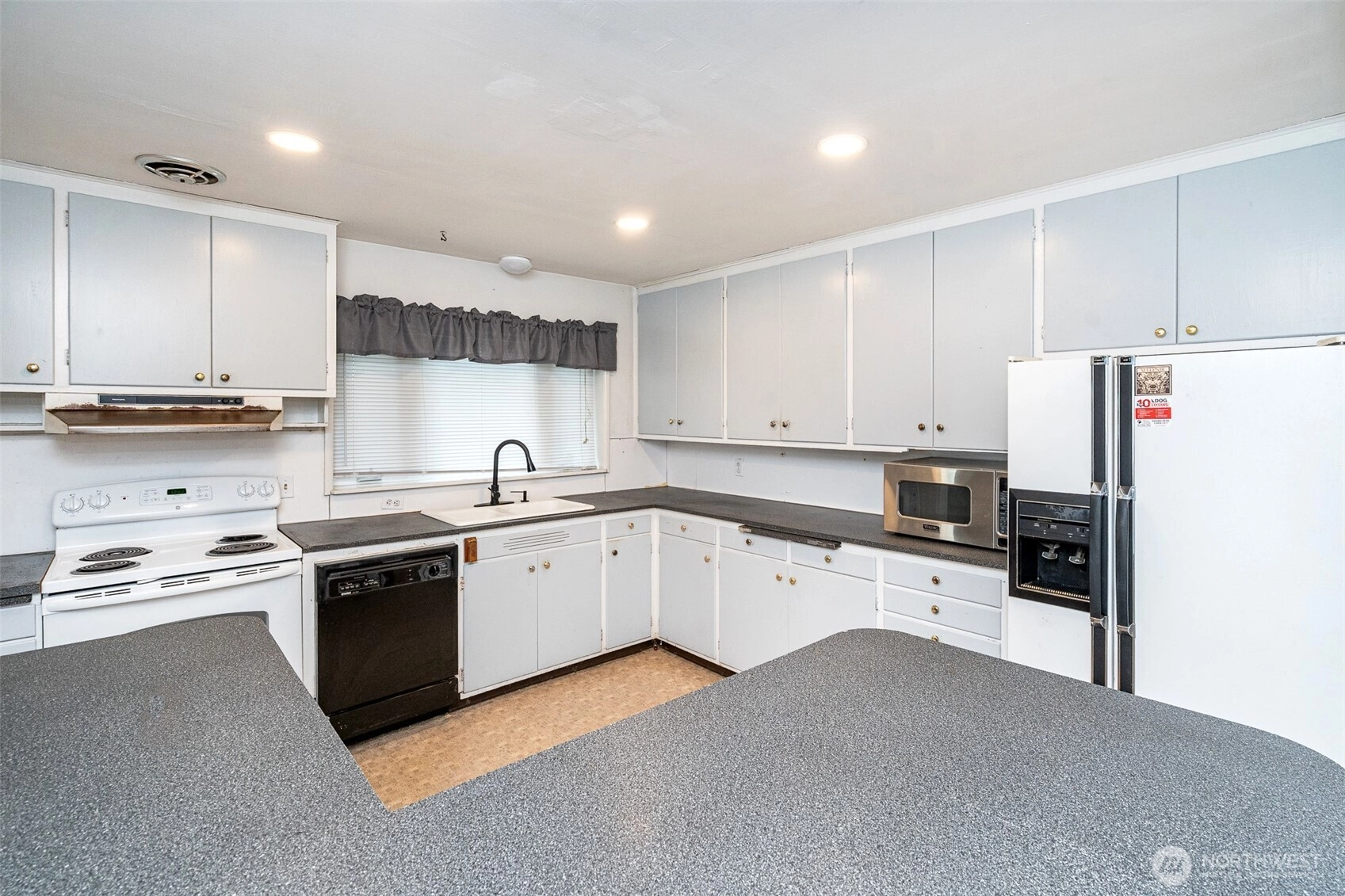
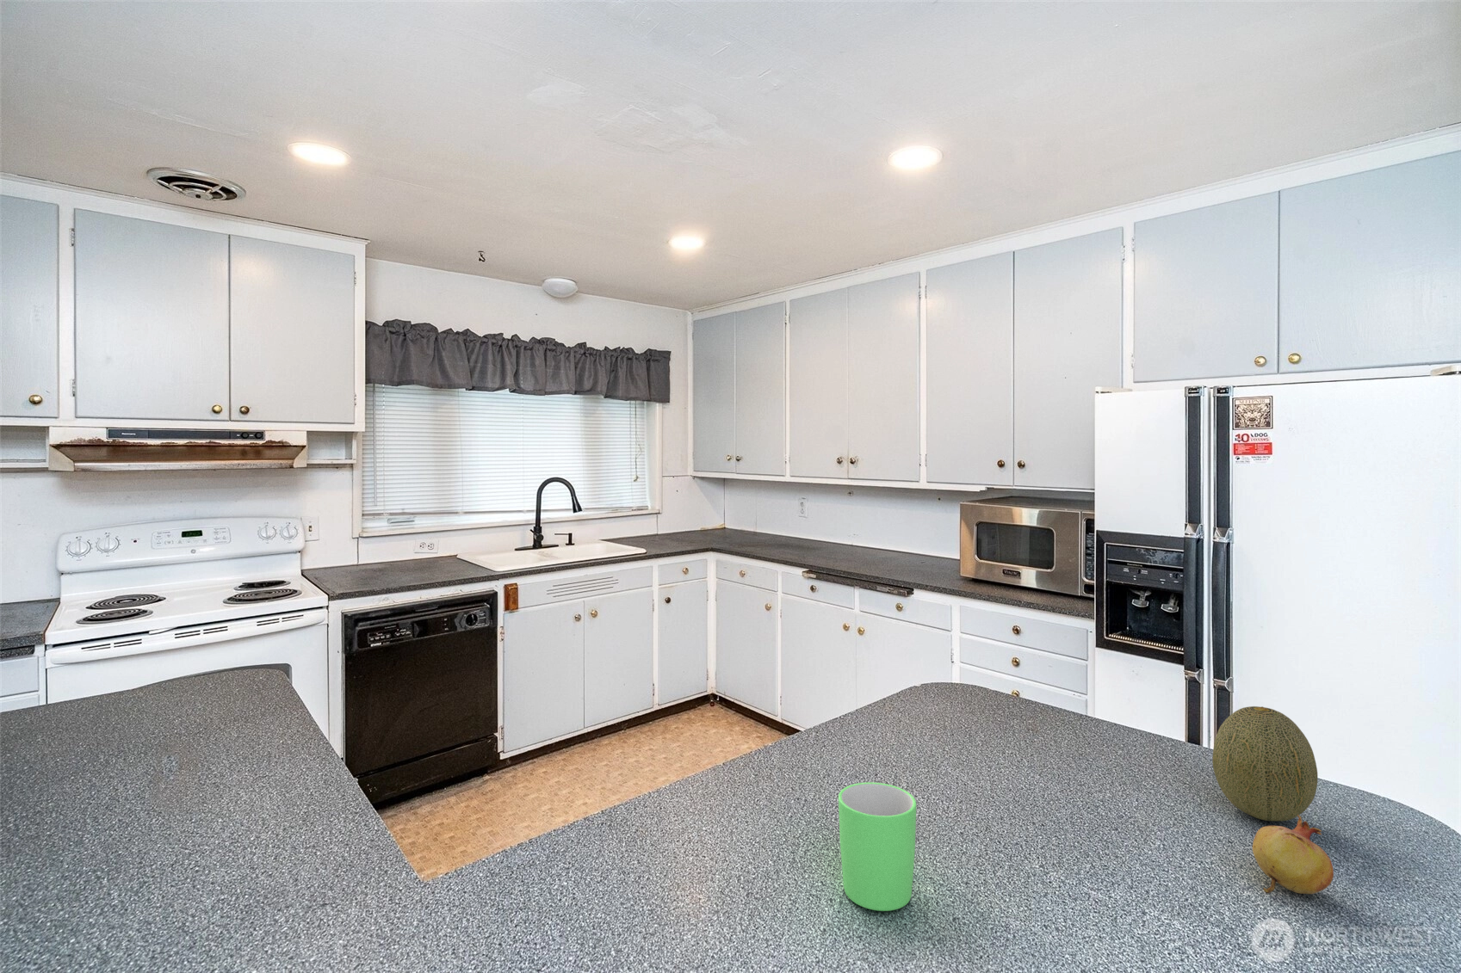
+ fruit (1263, 761)
+ mug (877, 837)
+ fruit (1290, 852)
